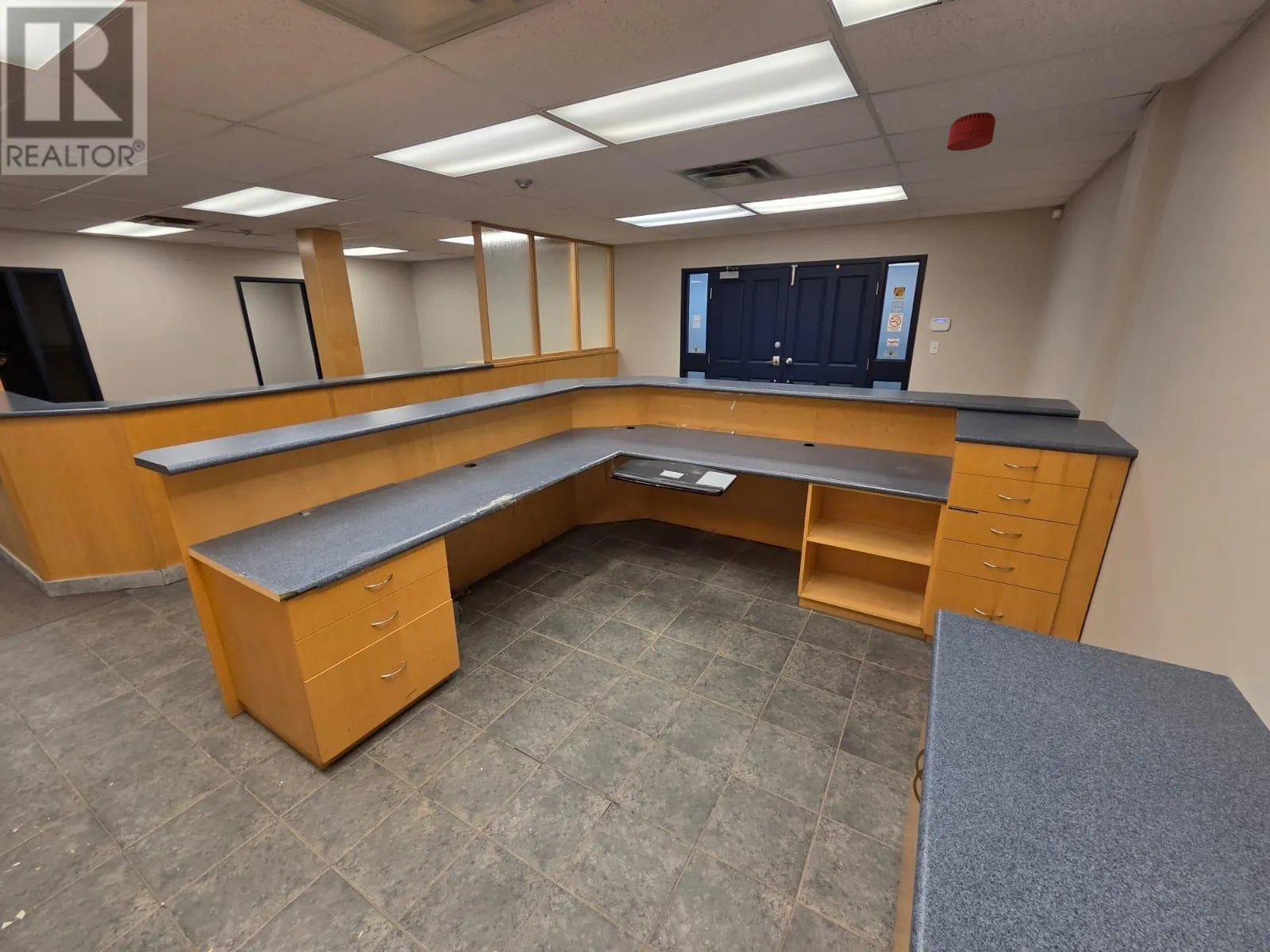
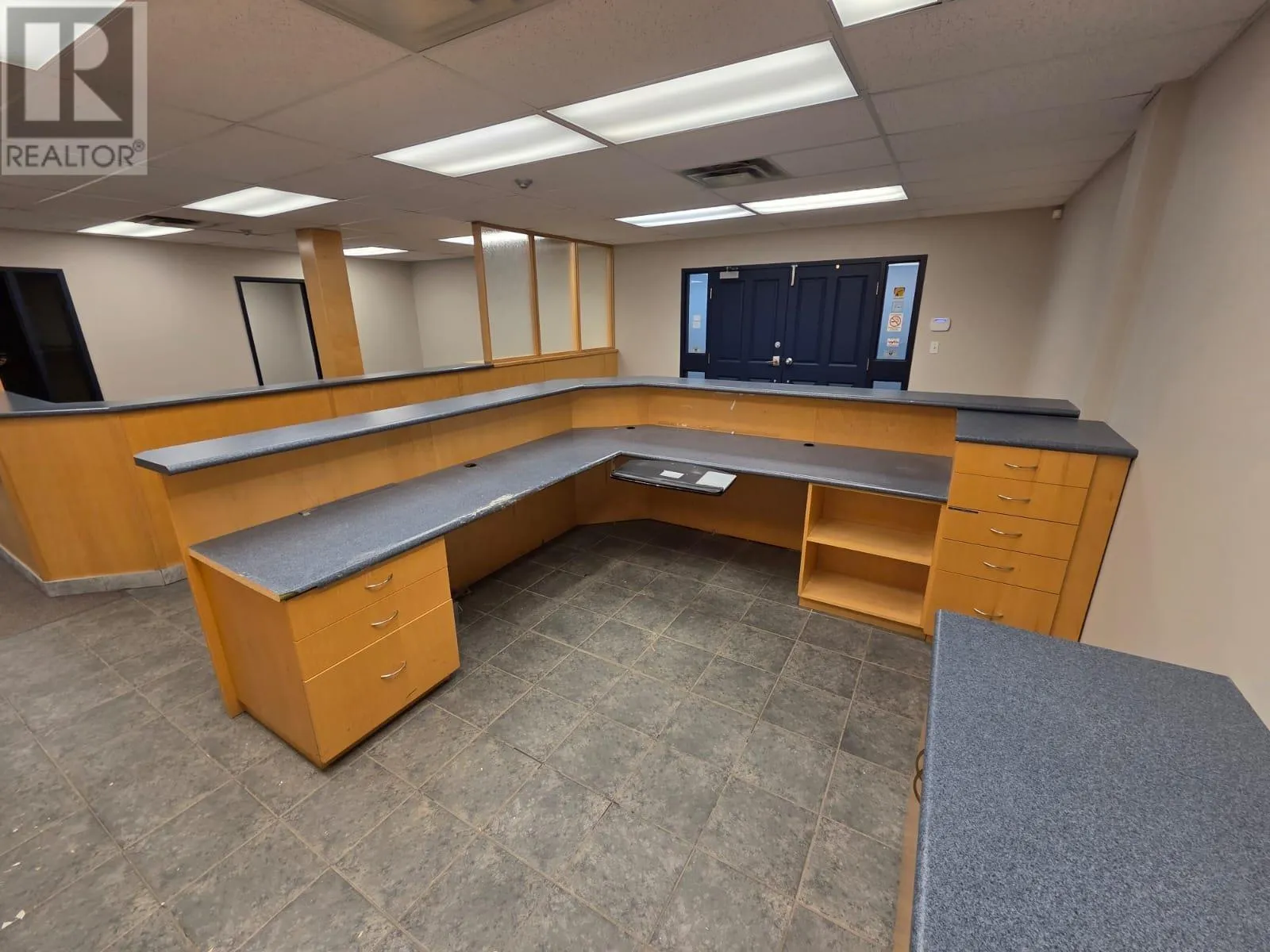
- smoke detector (971, 131)
